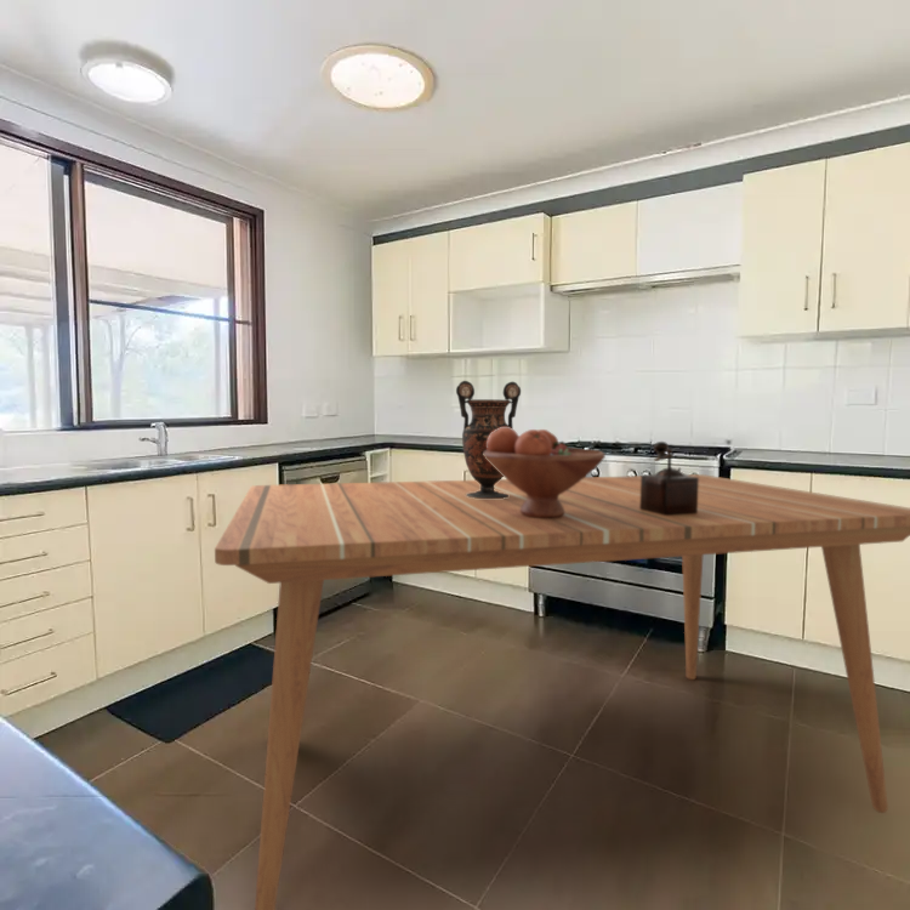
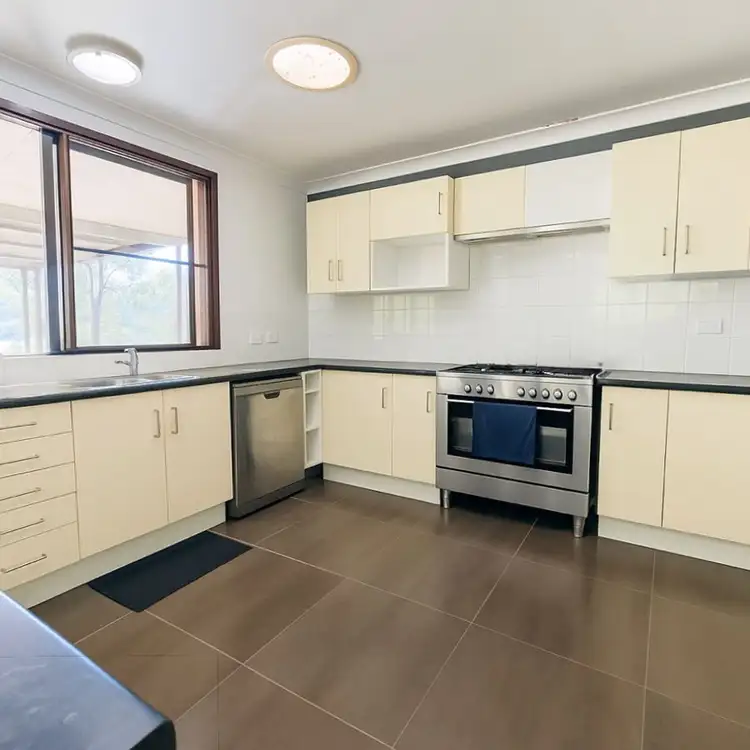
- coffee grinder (664, 476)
- vase (488, 437)
- dining table (550, 564)
- fruit bowl (542, 470)
